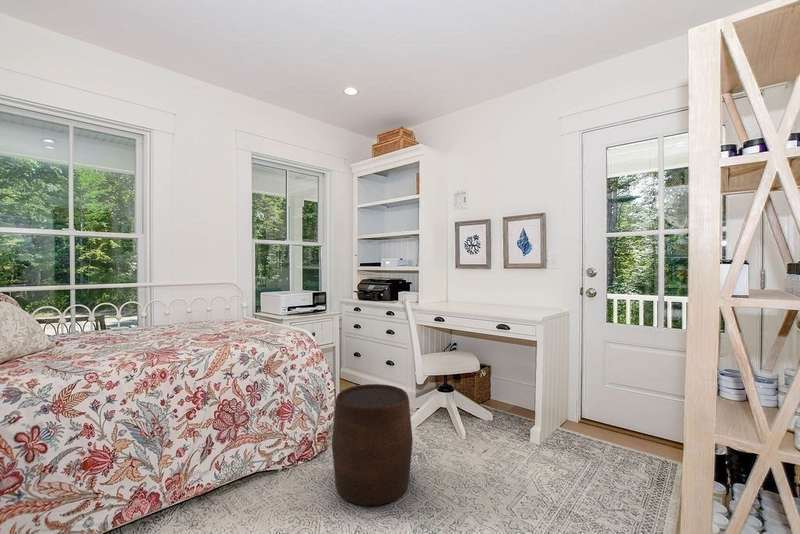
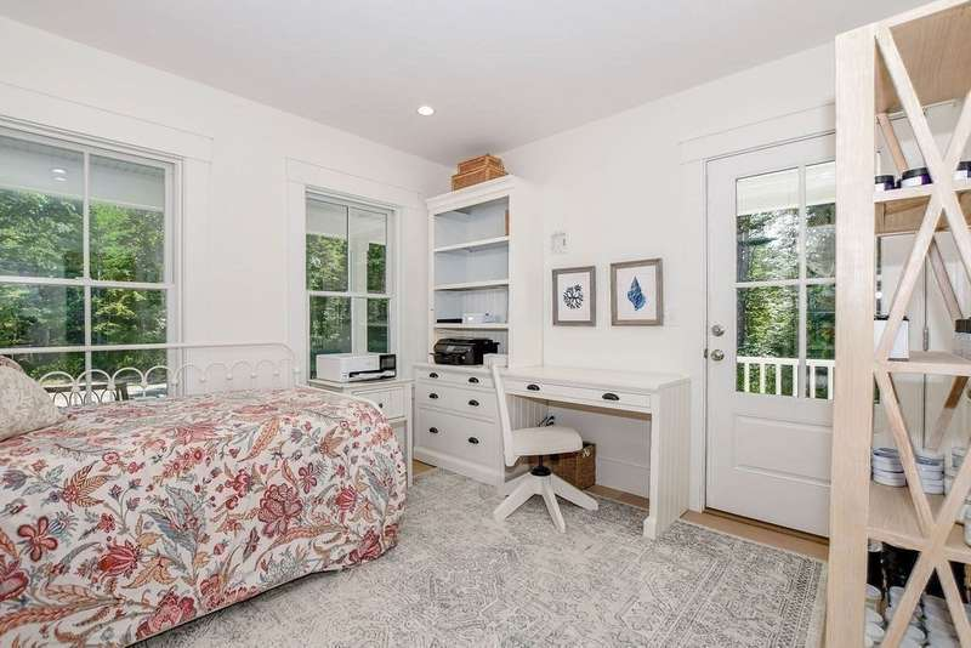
- stool (372, 439)
